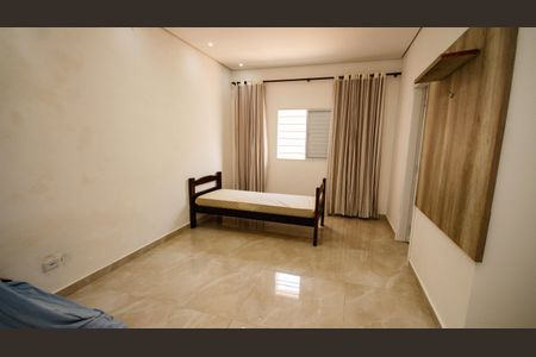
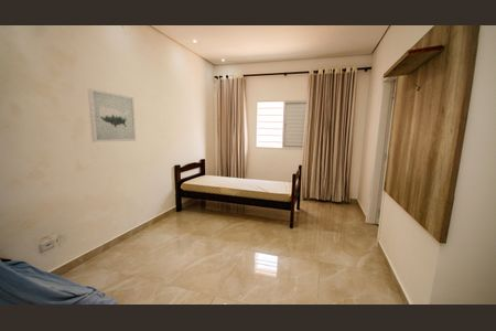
+ wall art (114, 117)
